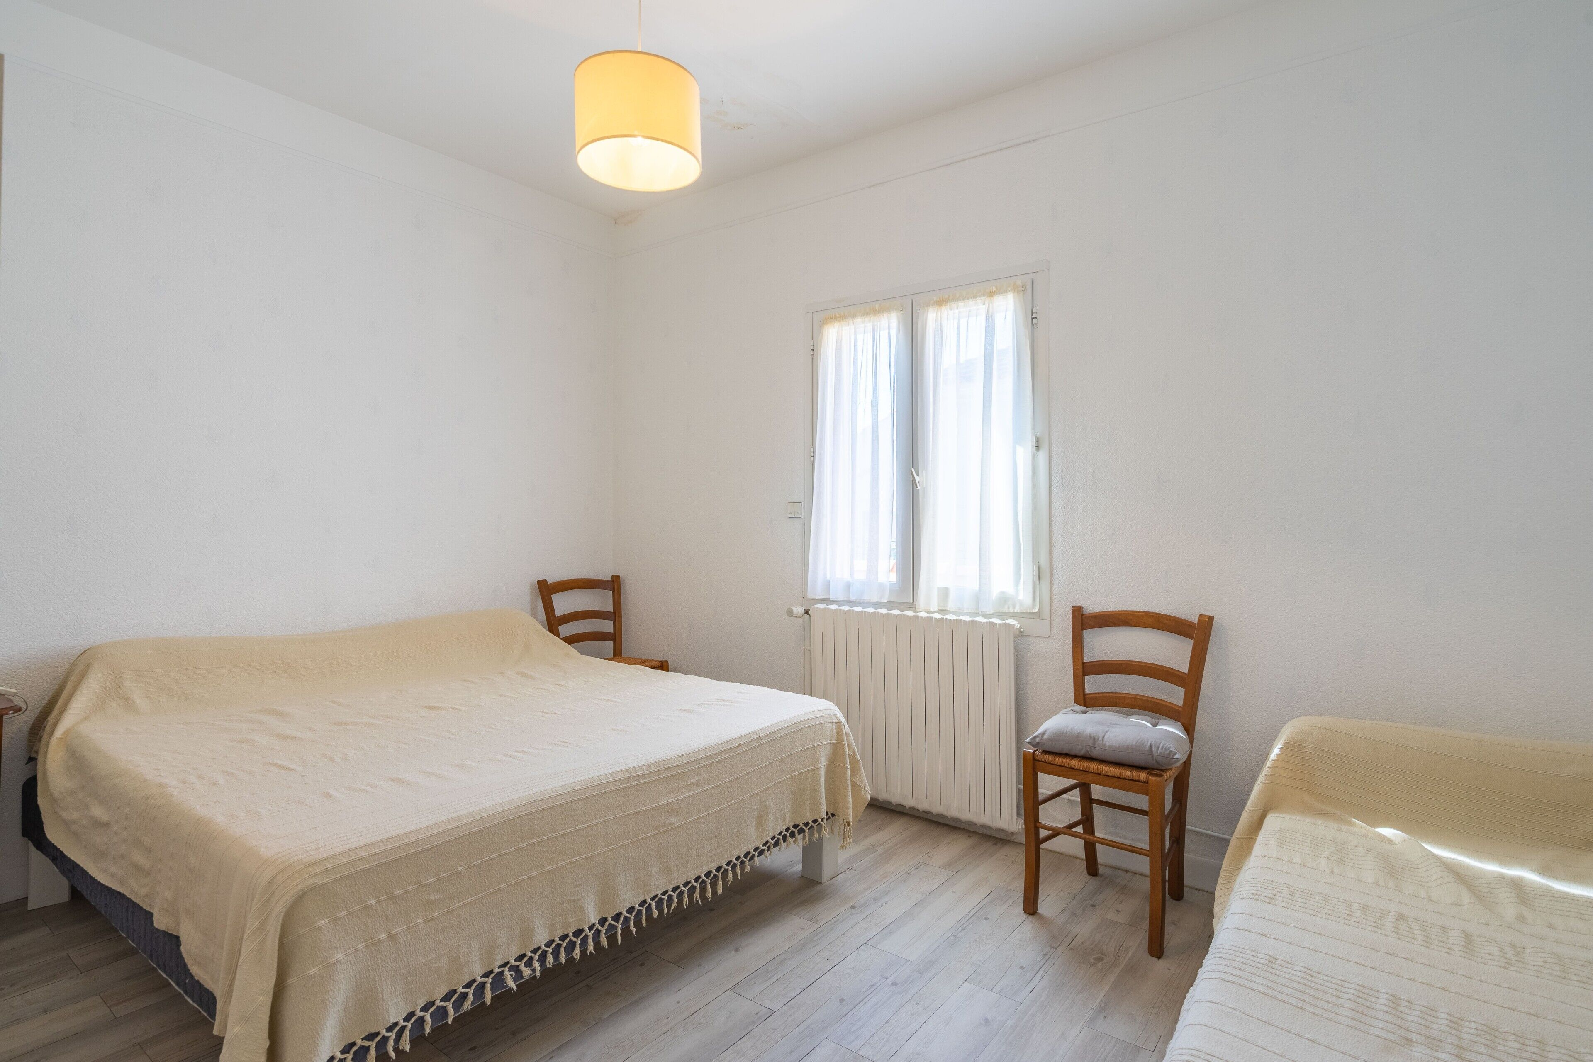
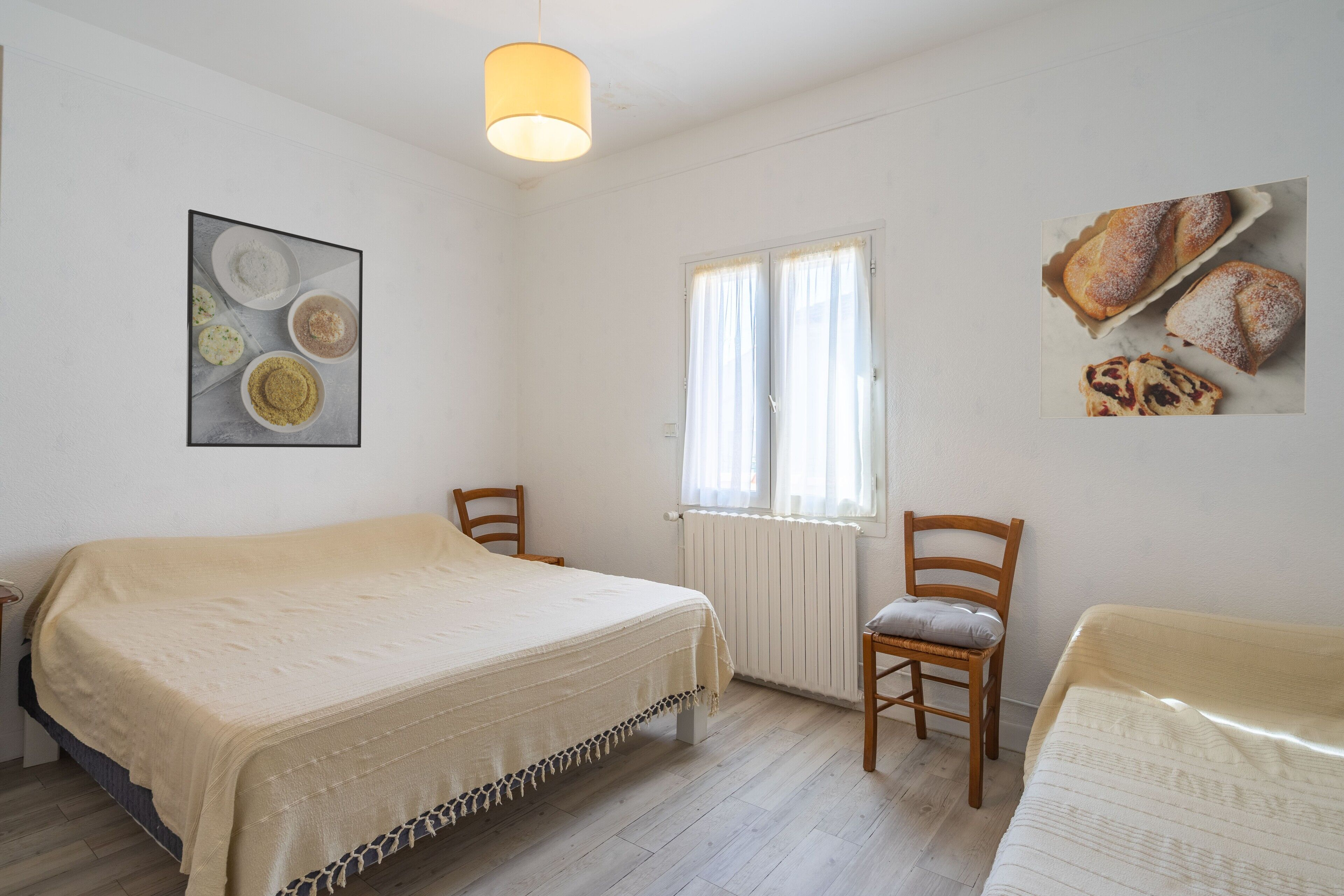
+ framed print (282, 340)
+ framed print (1161, 309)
